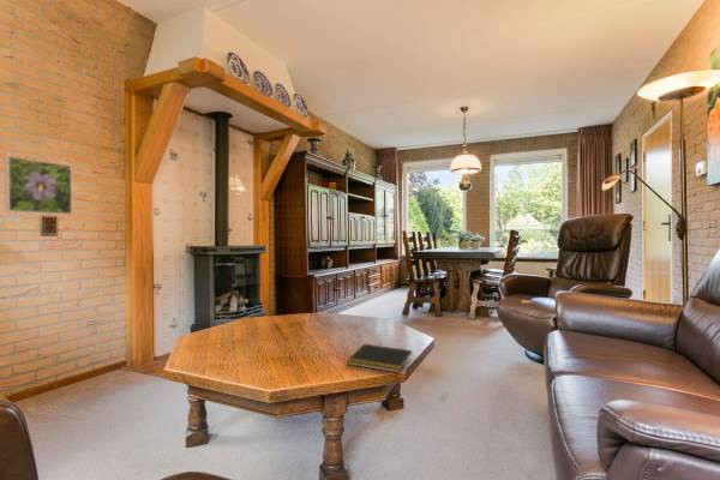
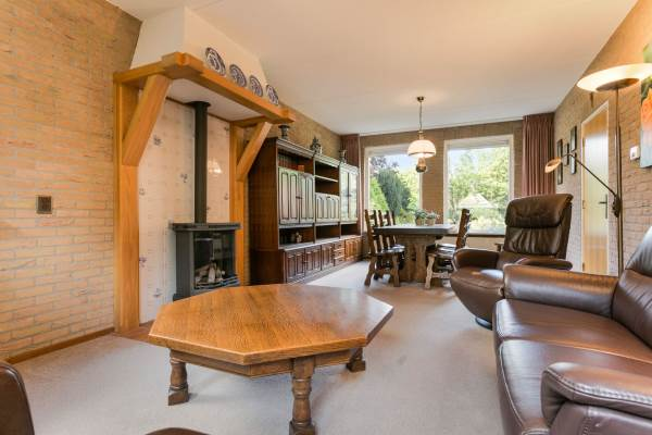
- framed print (40, 186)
- notepad (379, 356)
